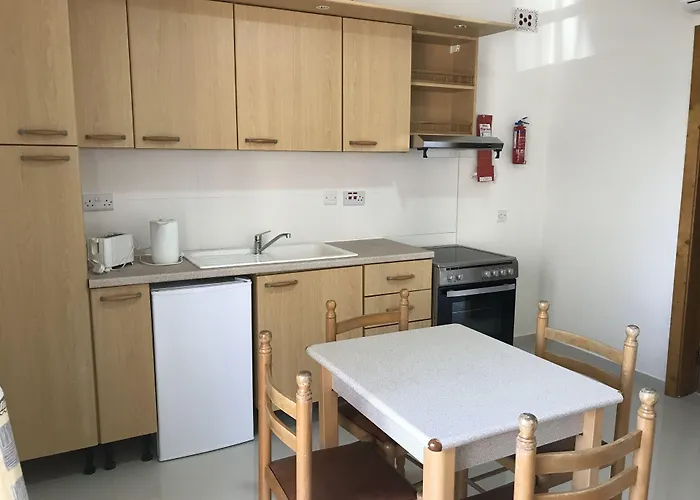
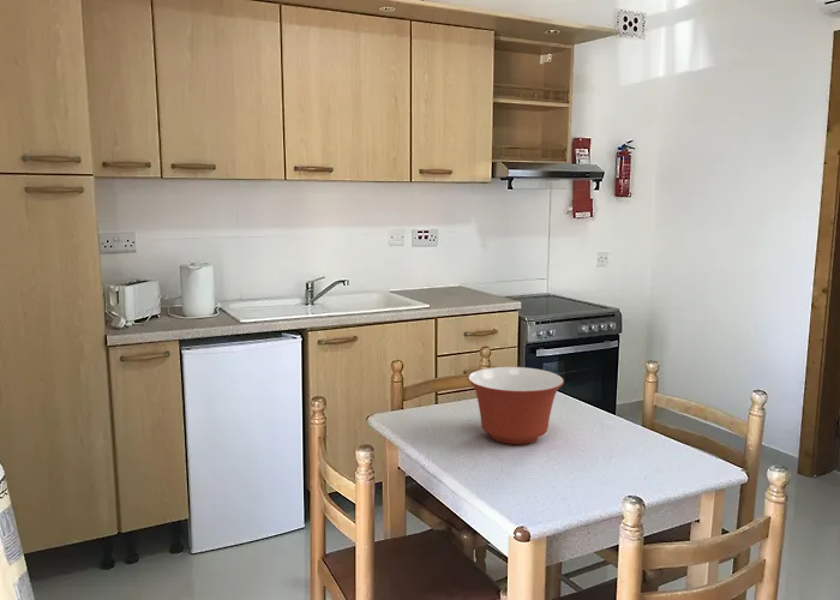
+ mixing bowl (515, 407)
